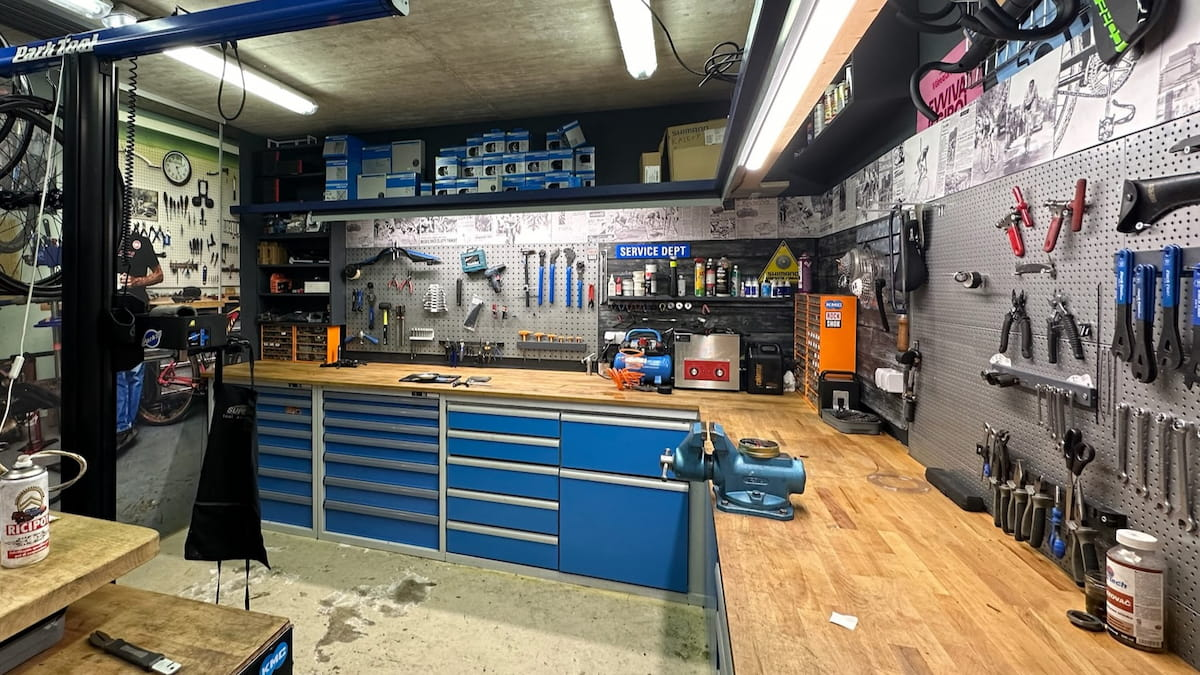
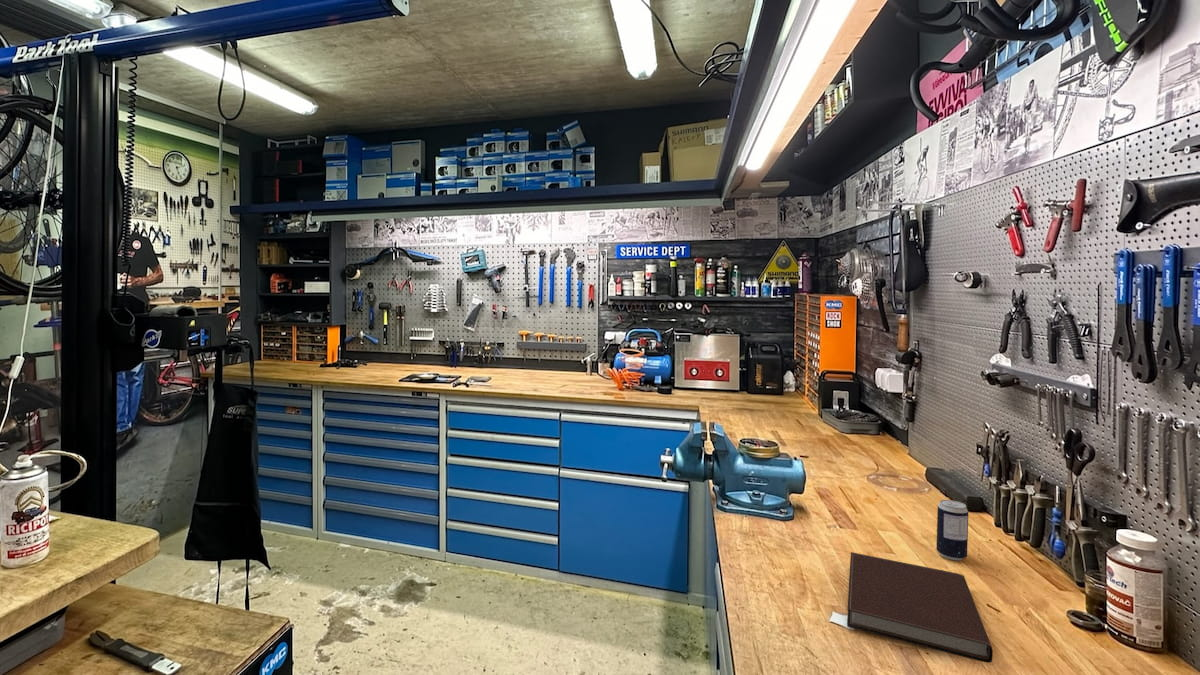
+ beverage can (952, 529)
+ notebook (909, 598)
